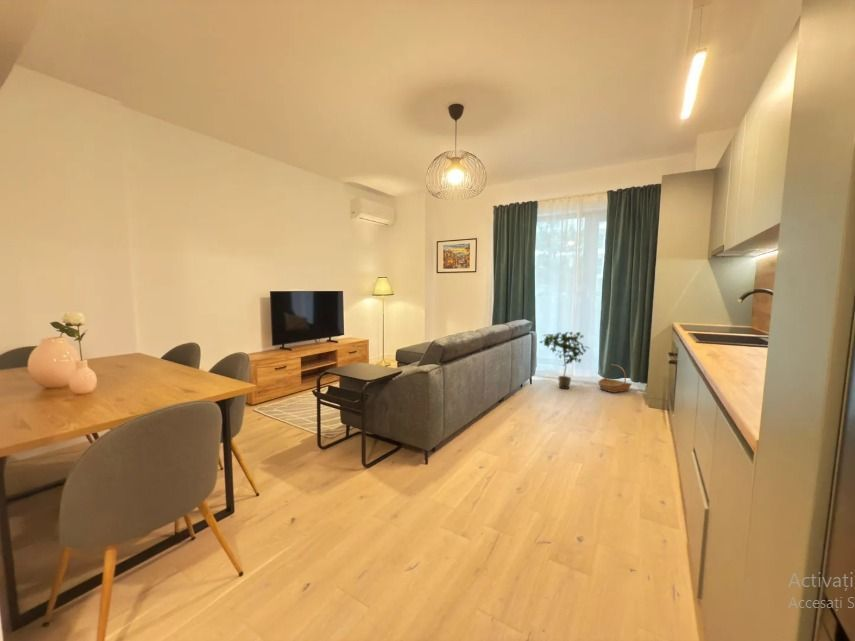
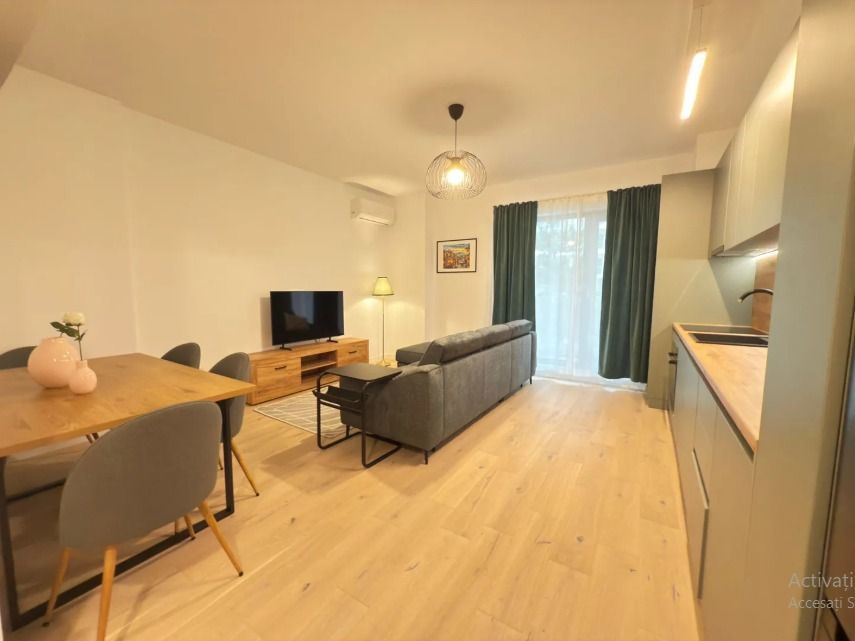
- basket (613, 379)
- potted plant (564, 359)
